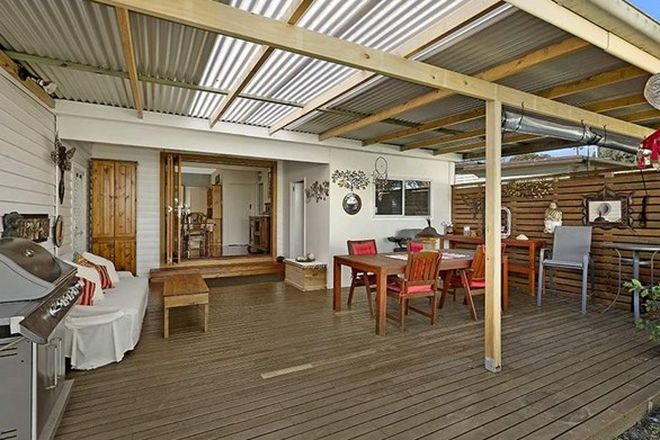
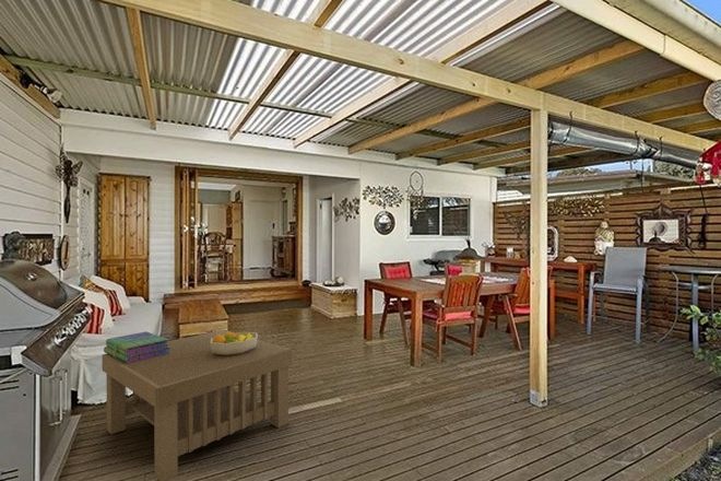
+ coffee table (199, 389)
+ stack of books (137, 345)
+ fruit bowl (234, 340)
